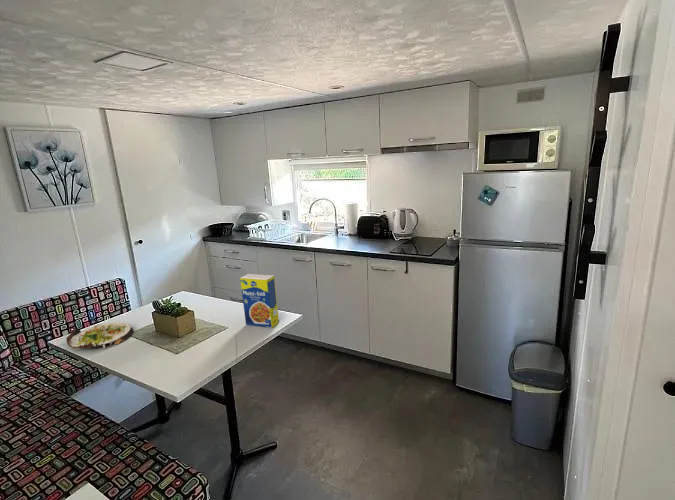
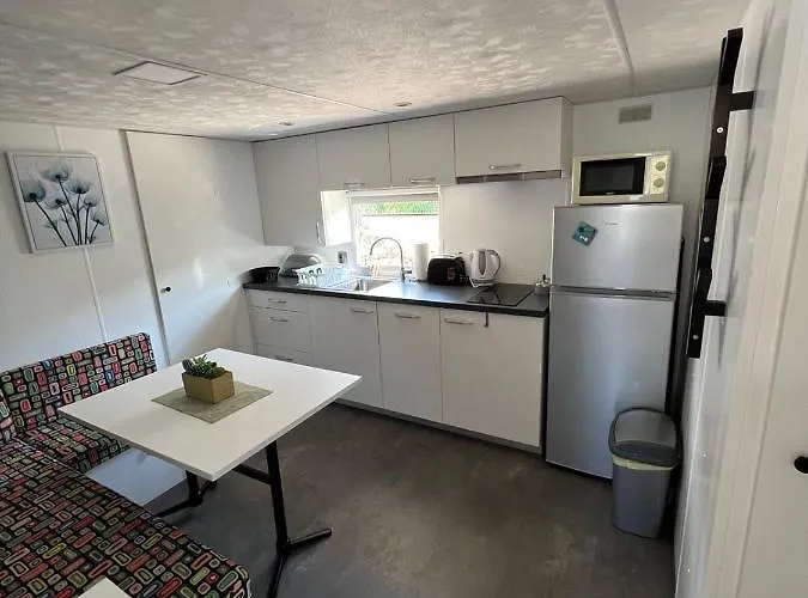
- salad plate (102, 333)
- legume (259, 300)
